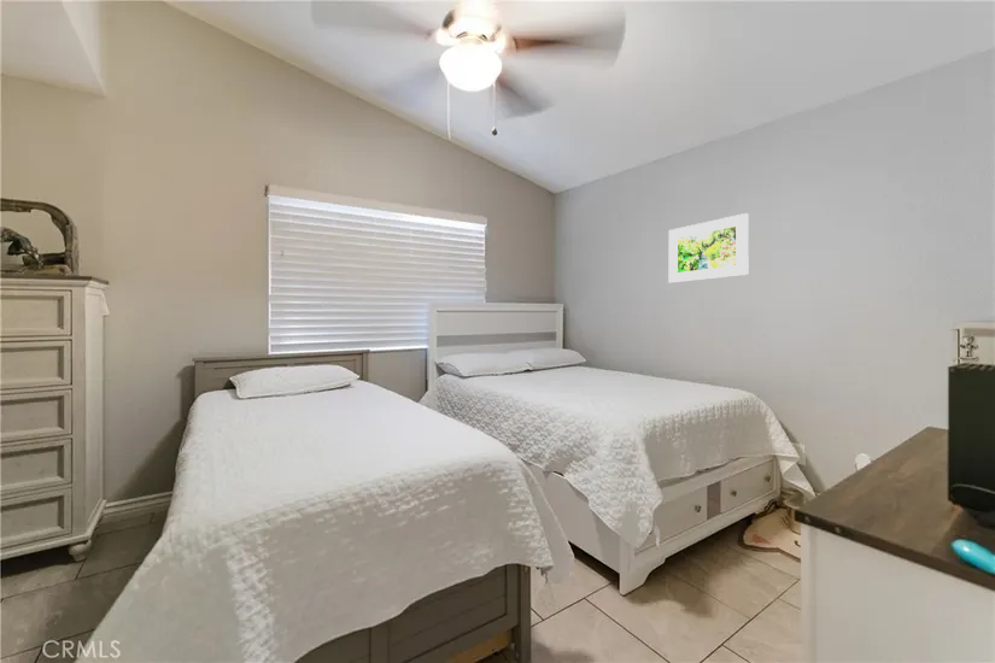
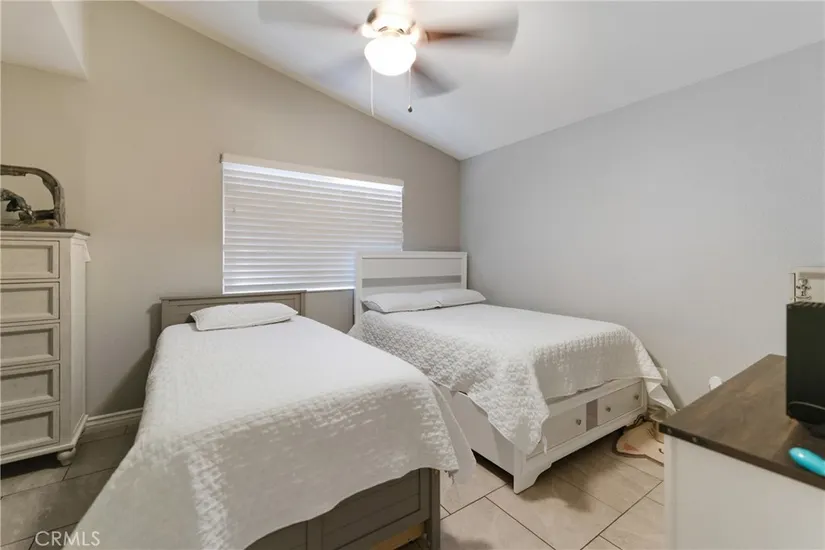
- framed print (706, 251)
